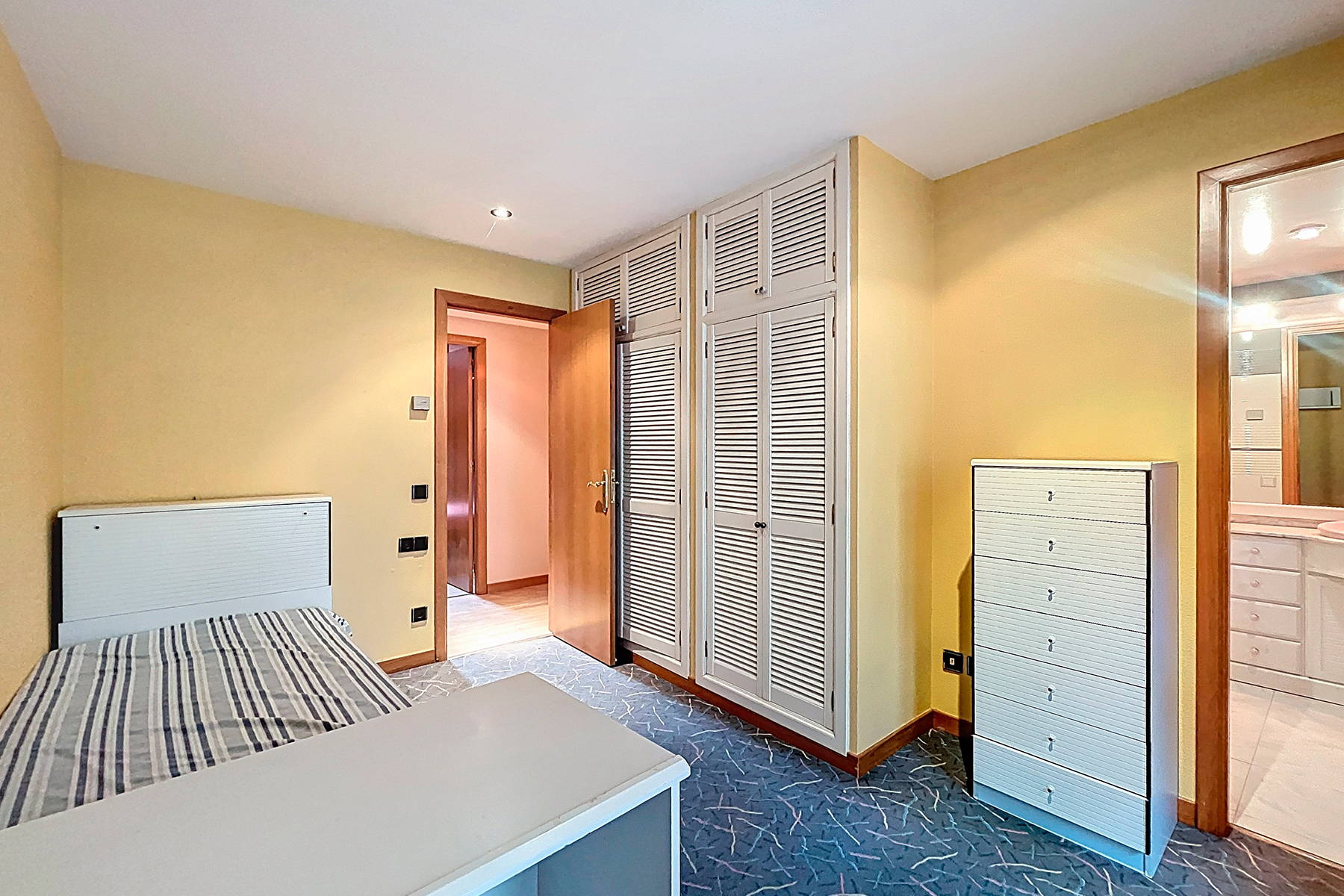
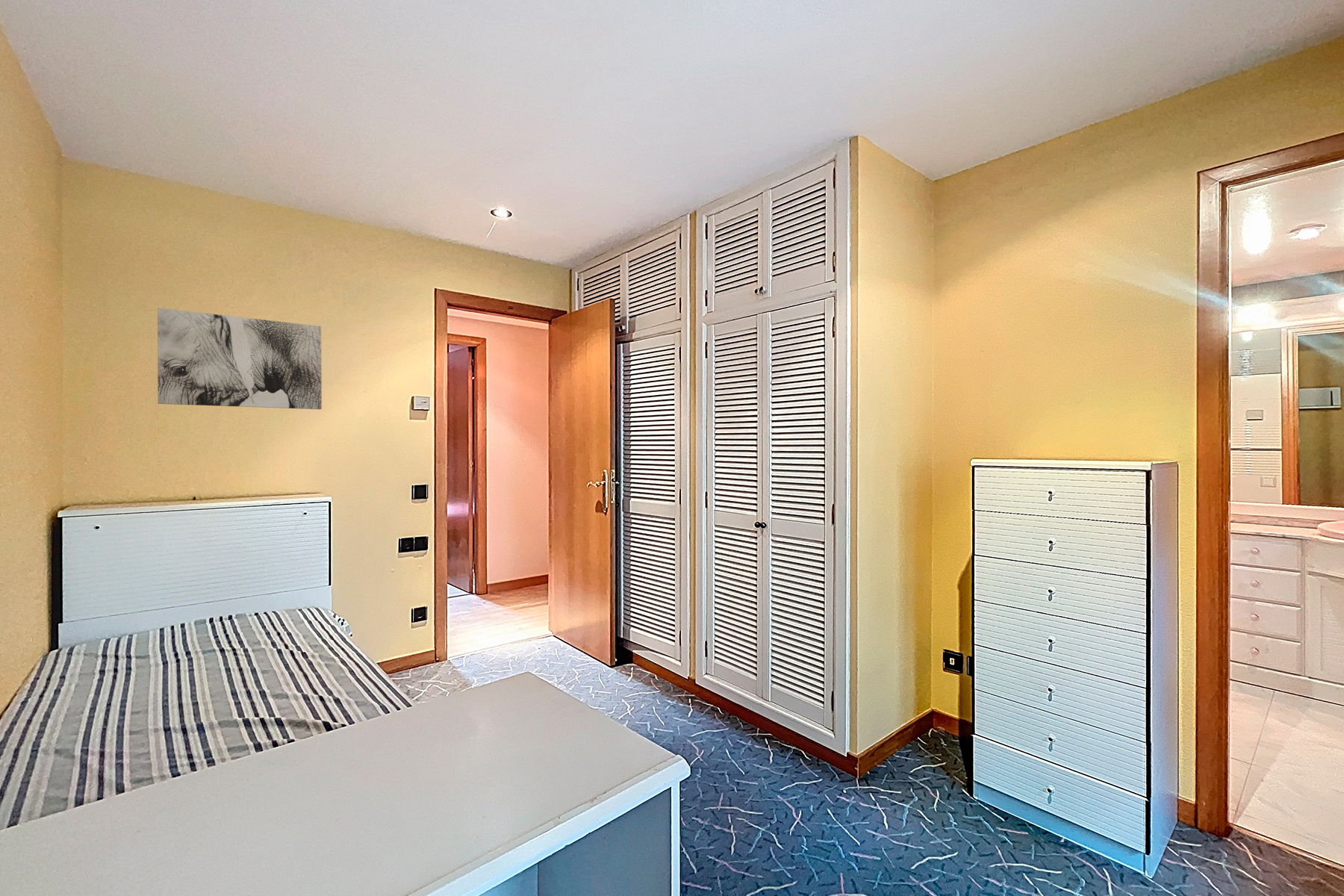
+ wall art (245, 362)
